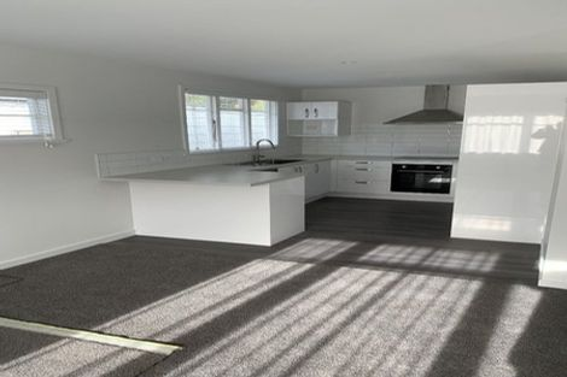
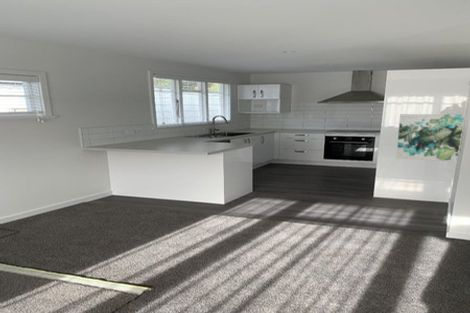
+ wall art (428, 137)
